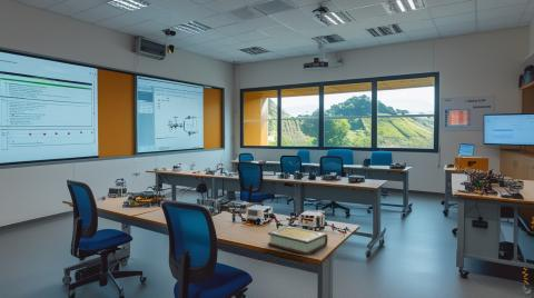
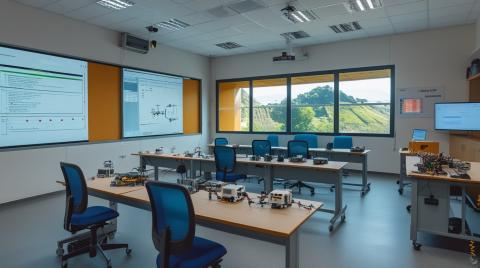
- book (297, 238)
